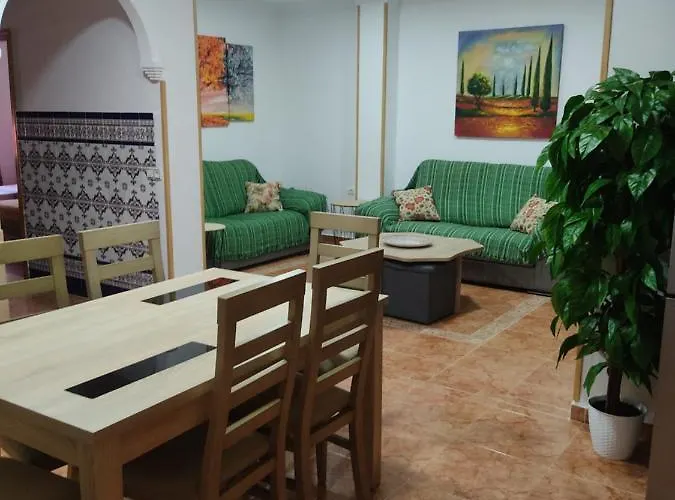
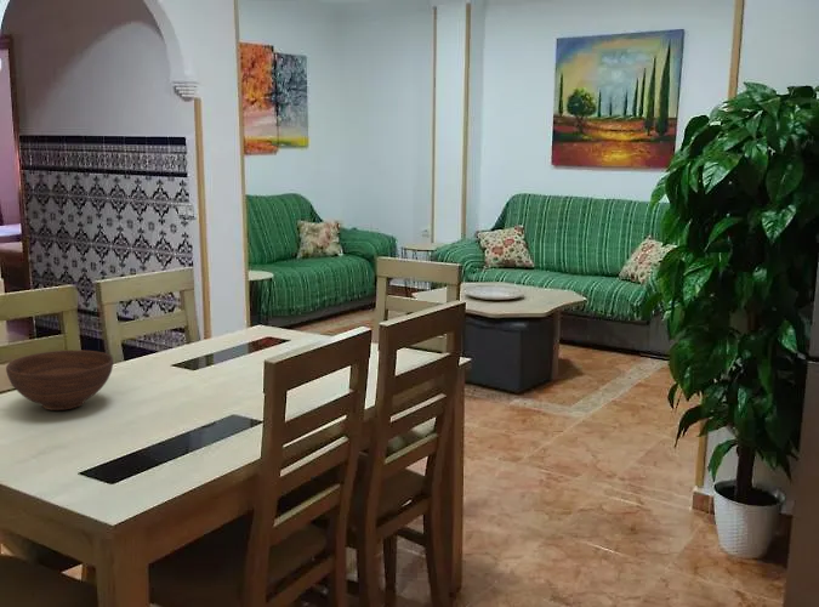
+ bowl (62, 384)
